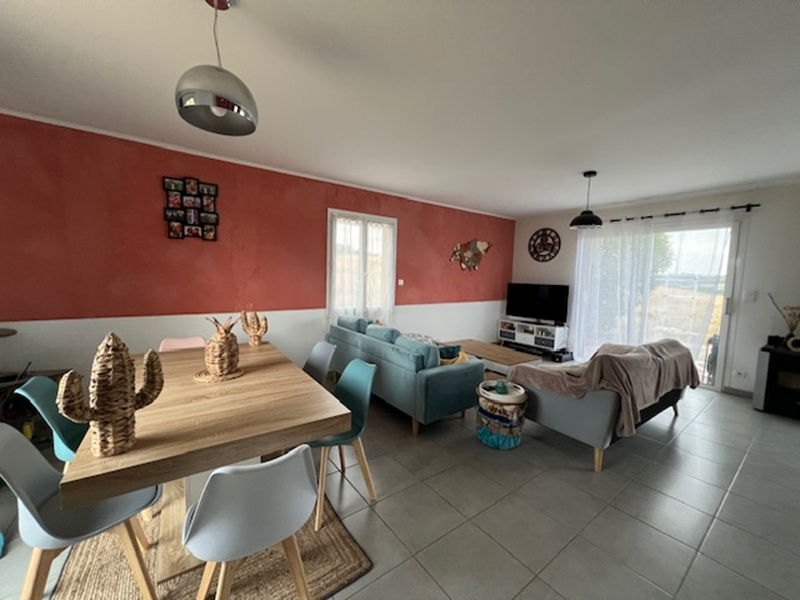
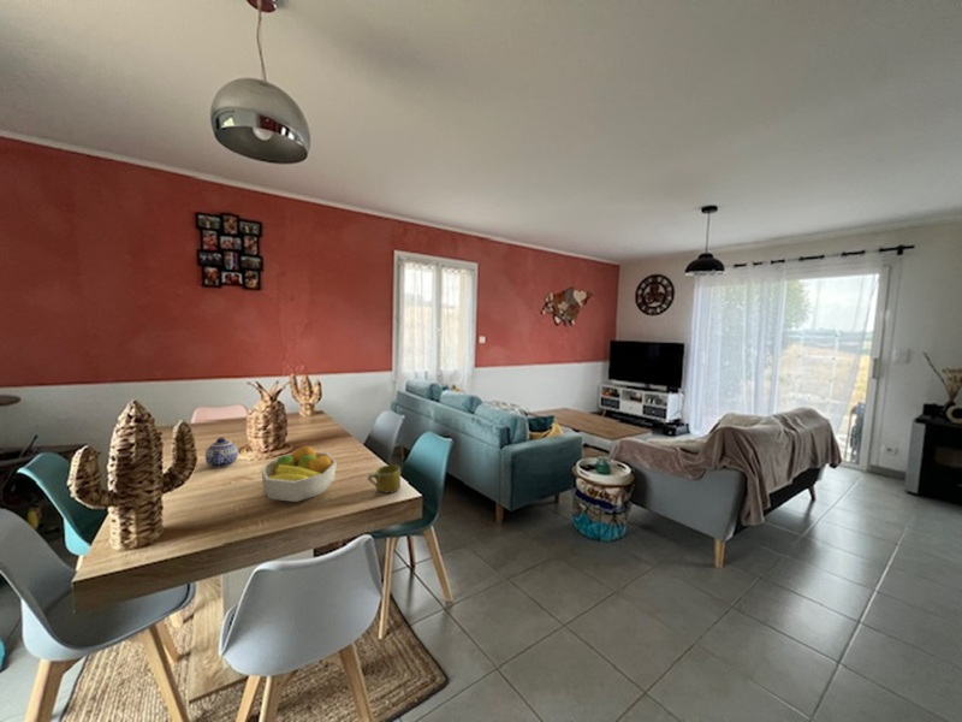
+ mug (384, 479)
+ fruit bowl (299, 471)
+ teapot (221, 451)
